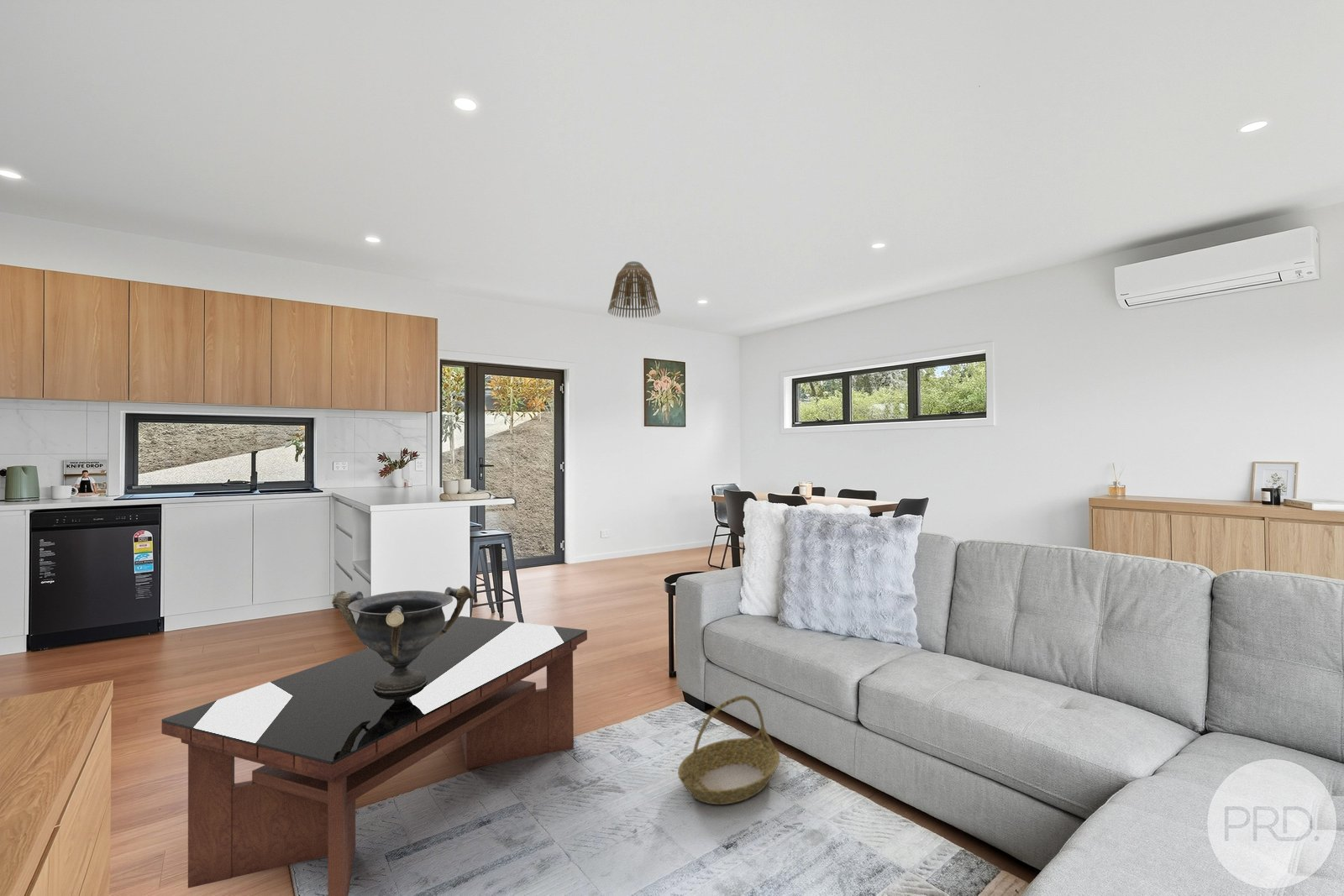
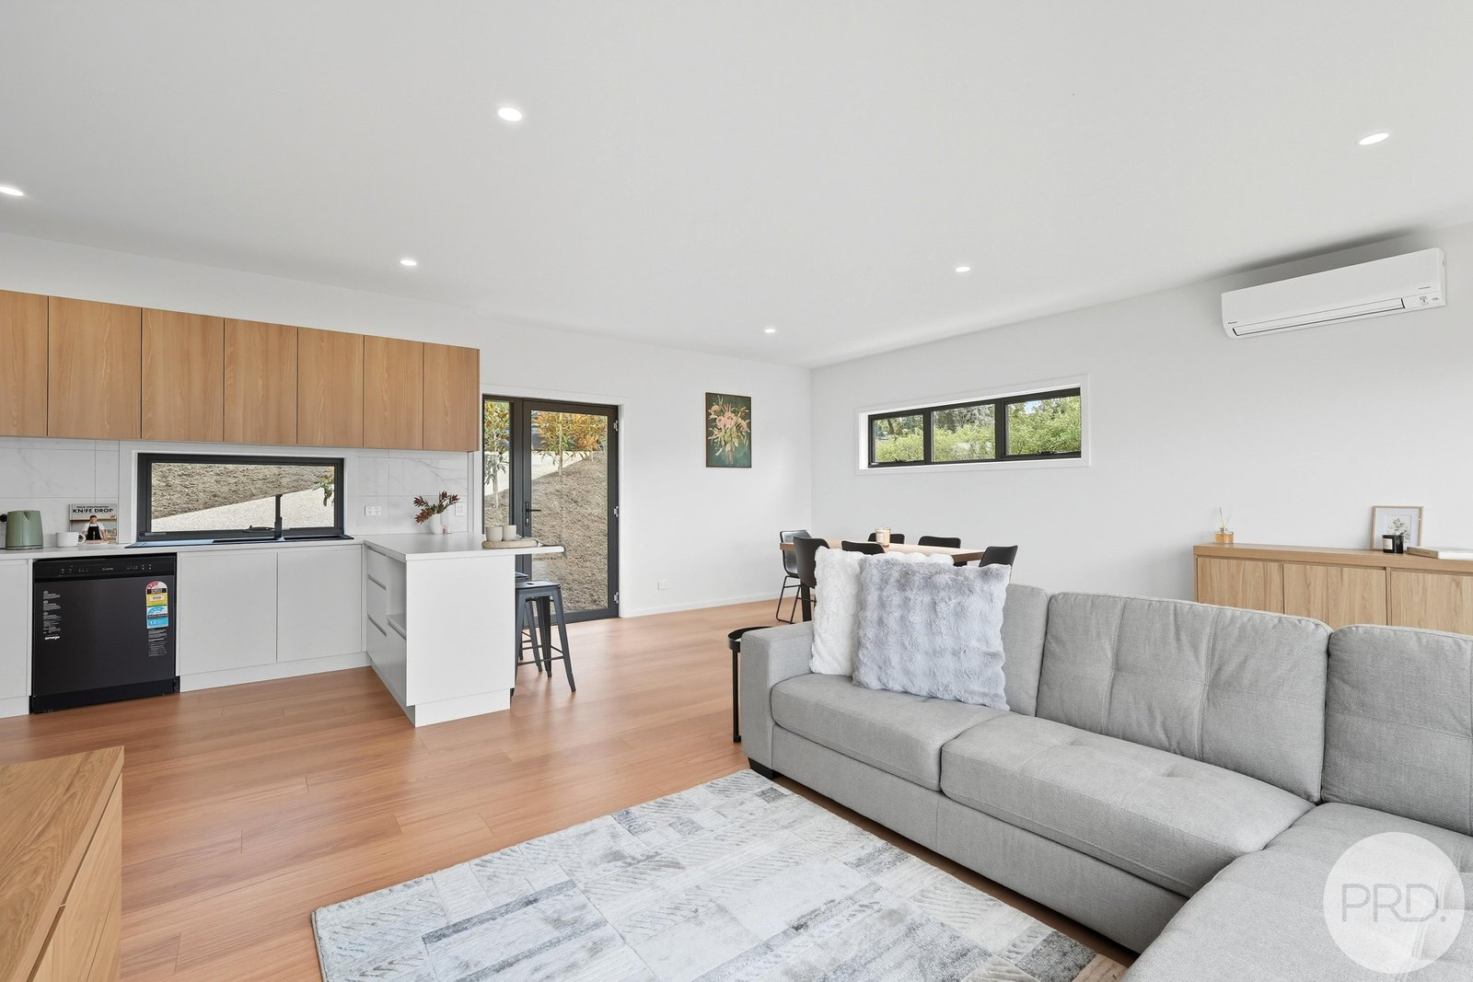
- decorative bowl (397, 635)
- lamp shade (634, 287)
- coffee table (417, 734)
- basket (729, 741)
